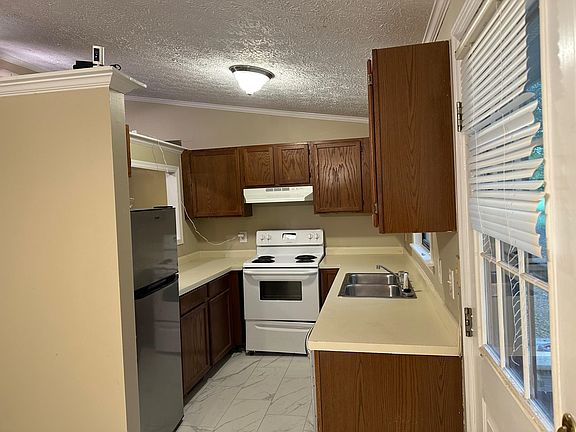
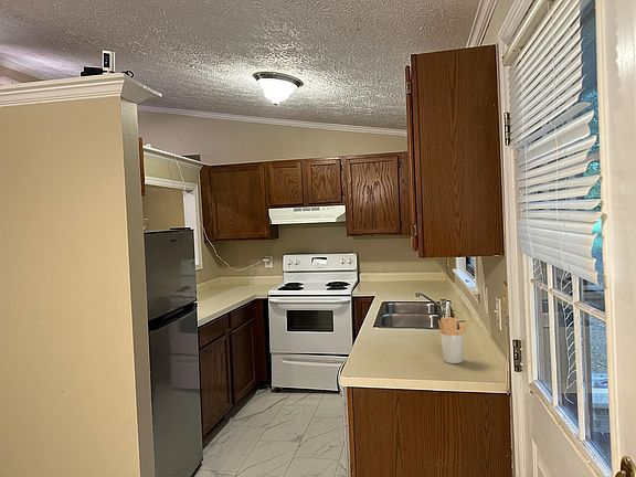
+ utensil holder (451, 338)
